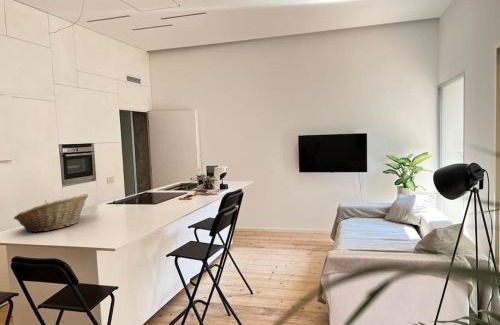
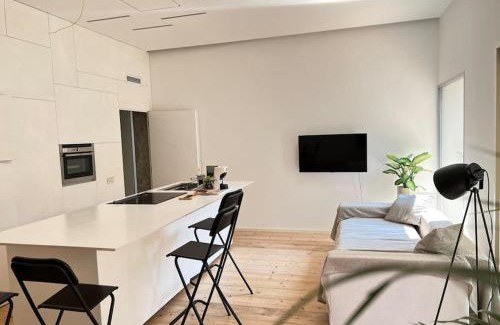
- fruit basket (54, 211)
